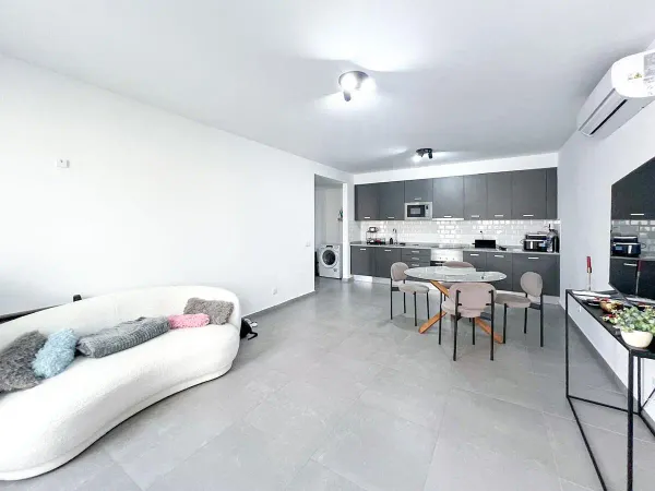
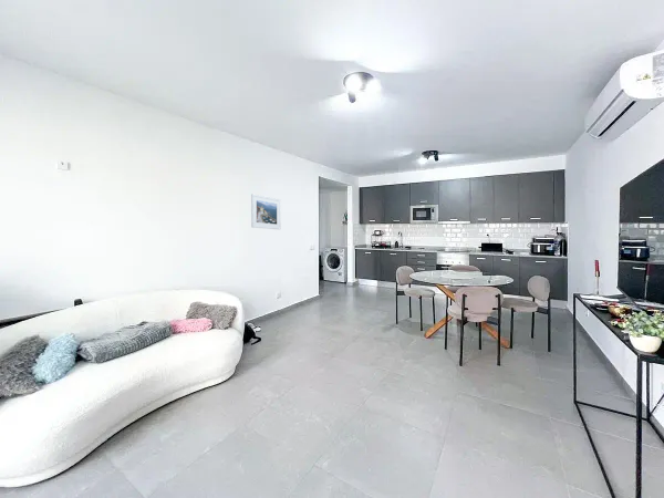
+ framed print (267, 212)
